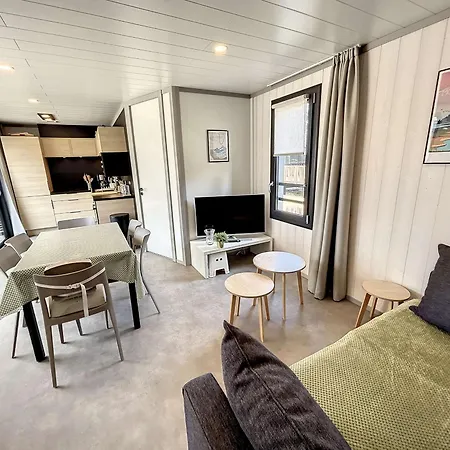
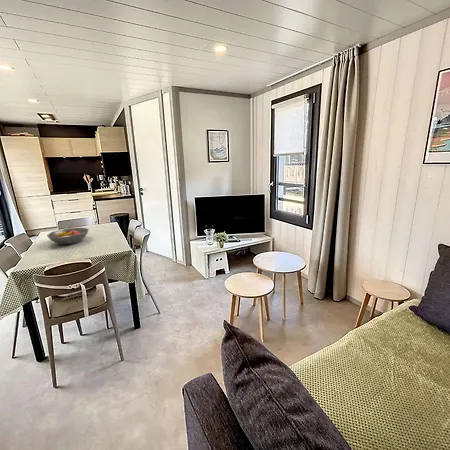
+ fruit bowl (69, 235)
